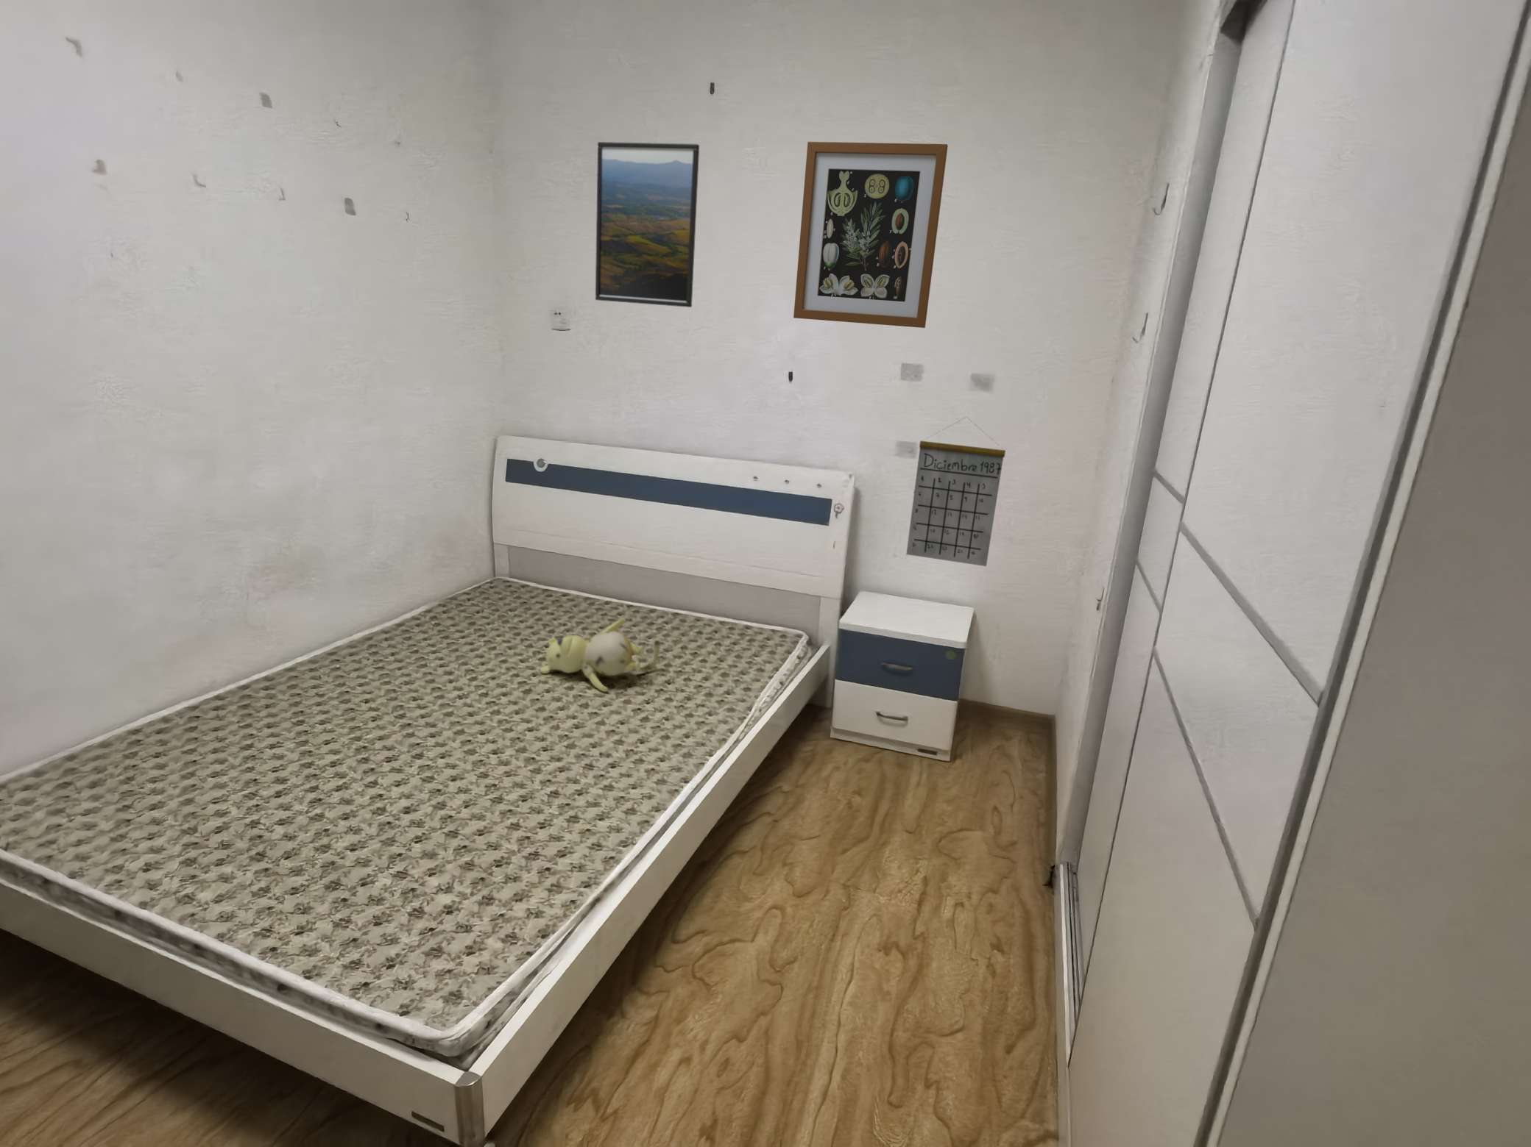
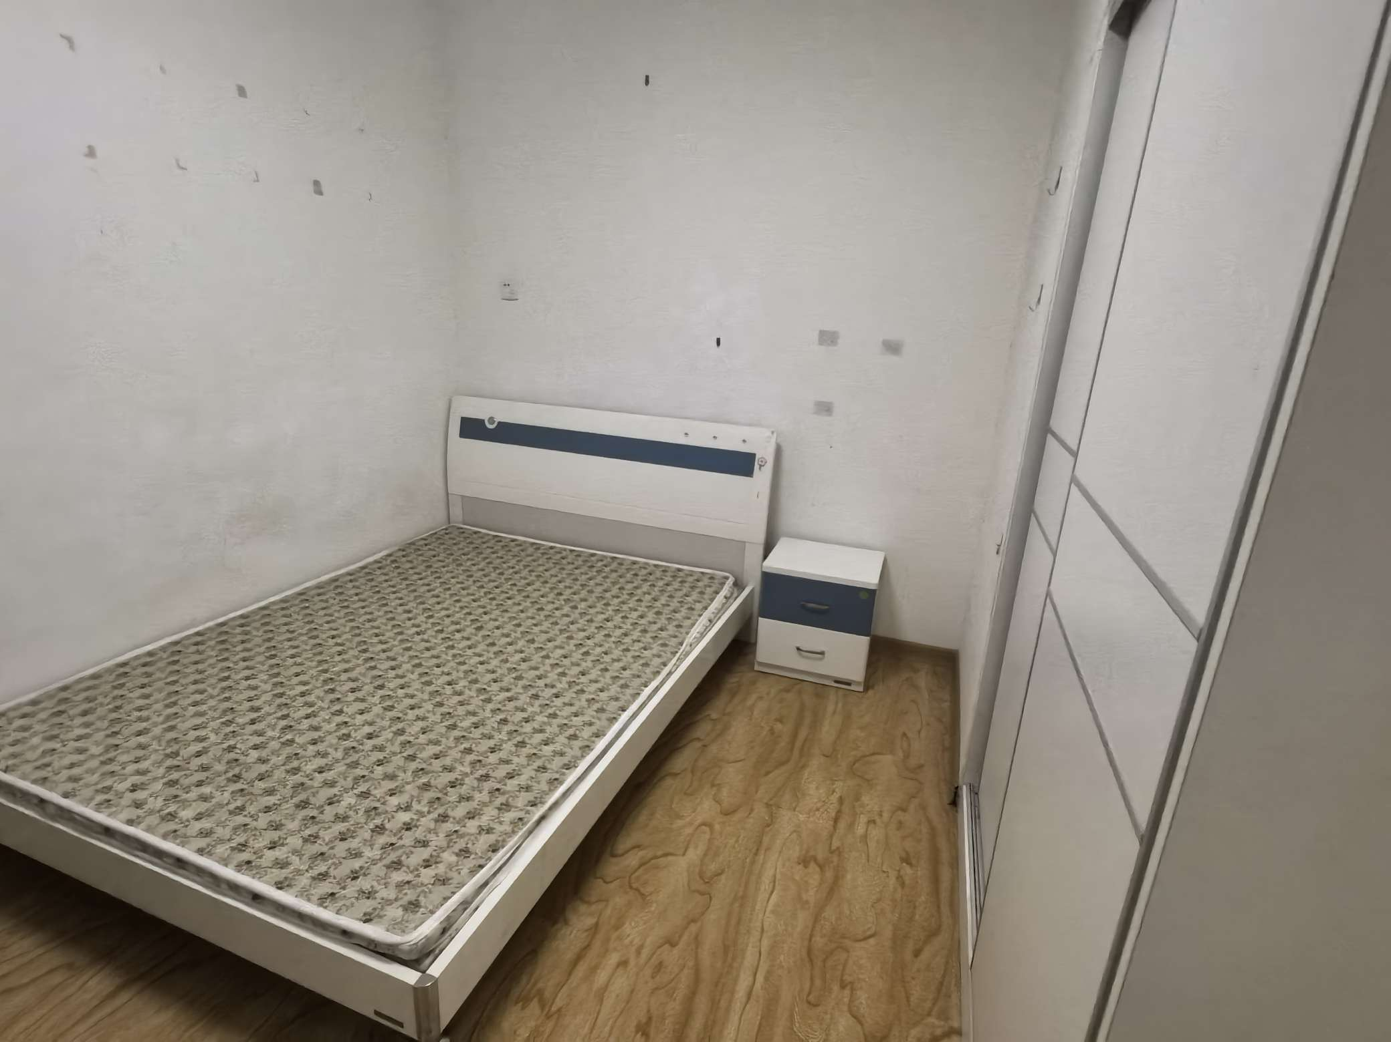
- calendar (956, 490)
- teddy bear (598, 649)
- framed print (645, 225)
- wall art (867, 235)
